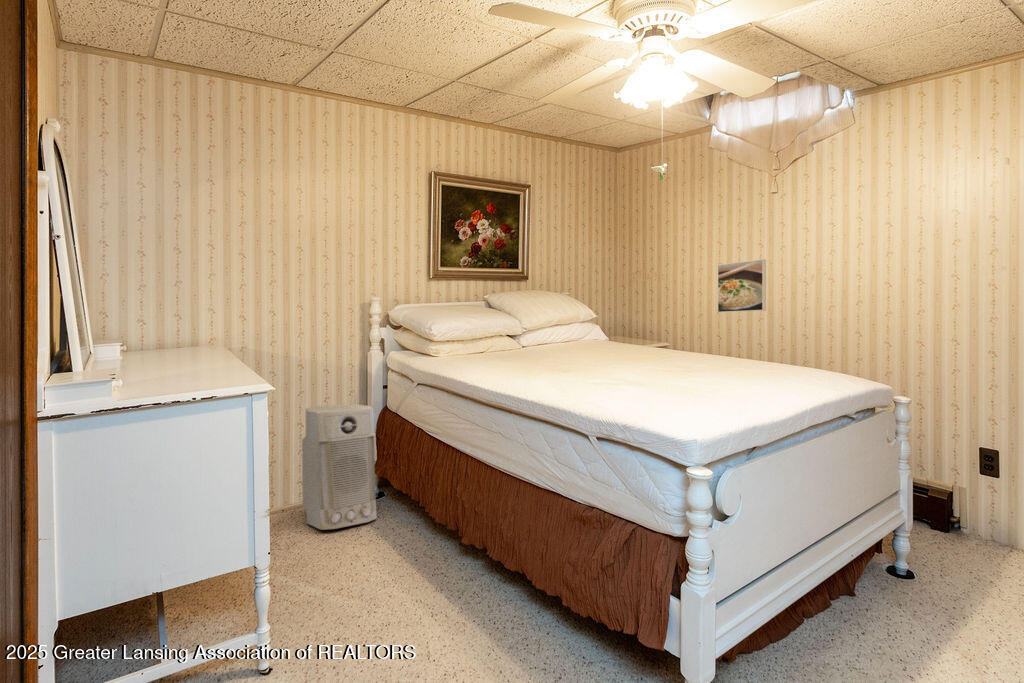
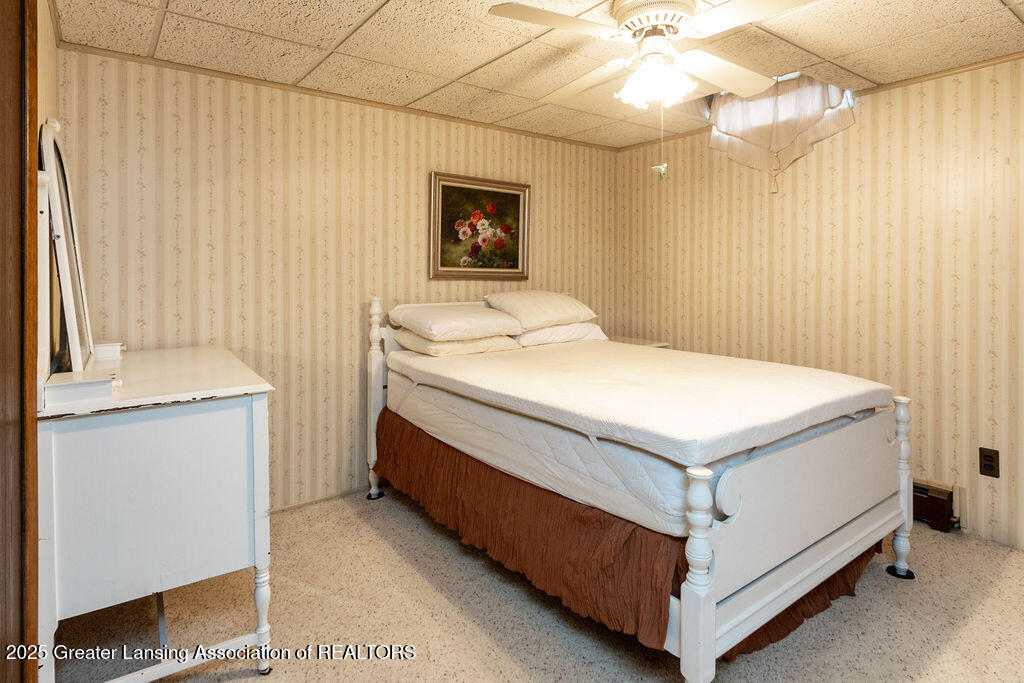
- air purifier (338, 462)
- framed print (740, 286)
